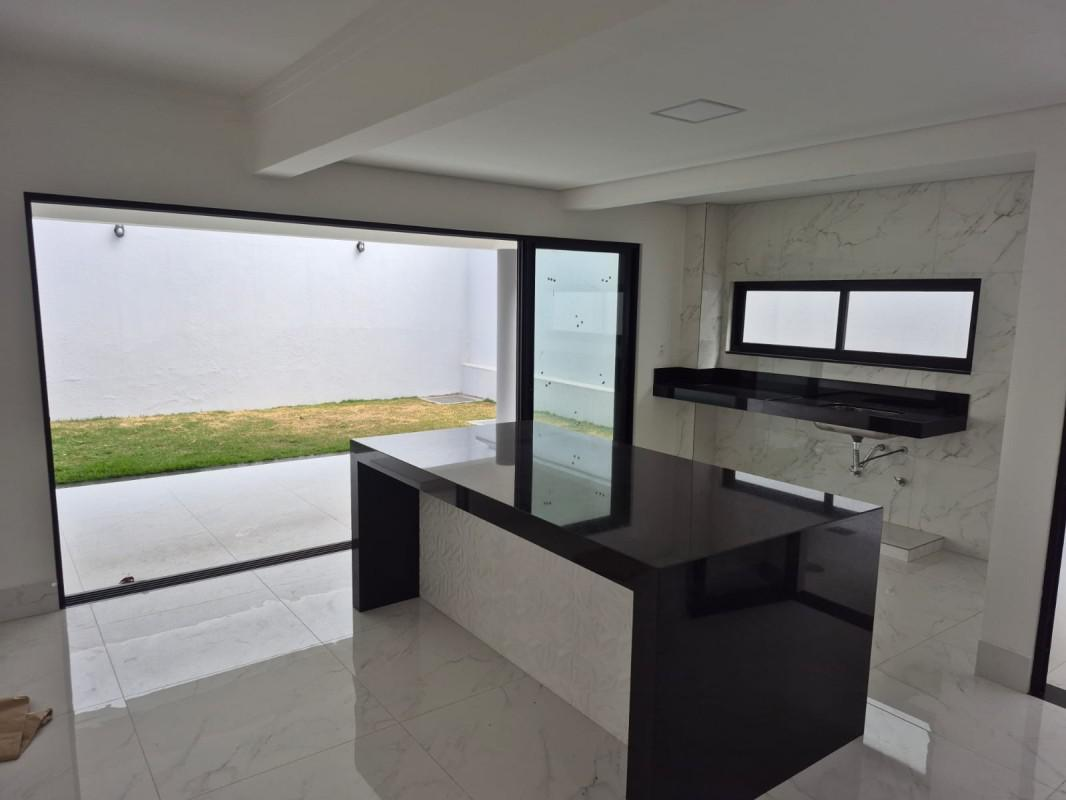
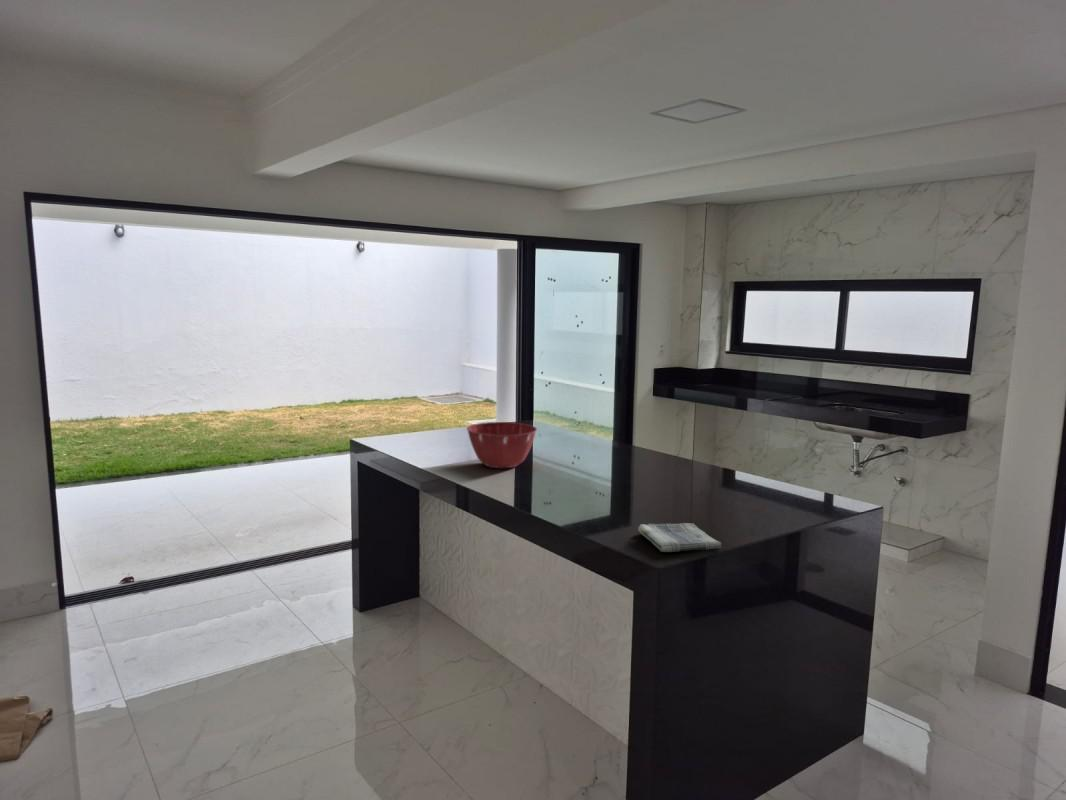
+ mixing bowl (501, 446)
+ dish towel (677, 534)
